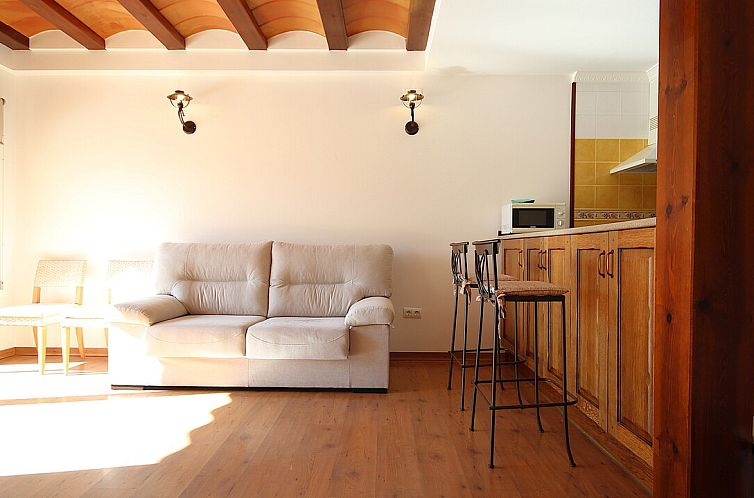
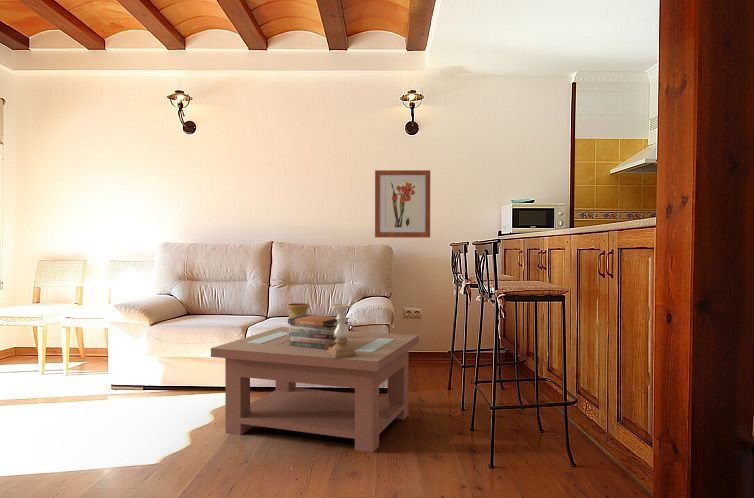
+ oil burner (297, 316)
+ coffee table (321, 382)
+ candle holder (341, 329)
+ book stack (318, 331)
+ wall art (402, 204)
